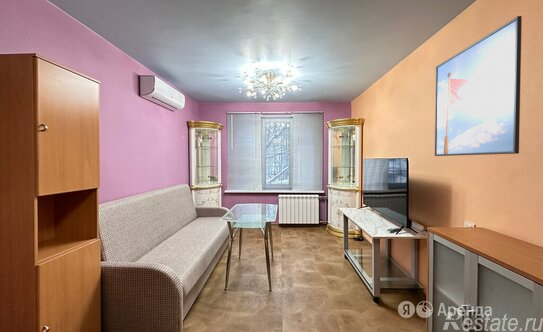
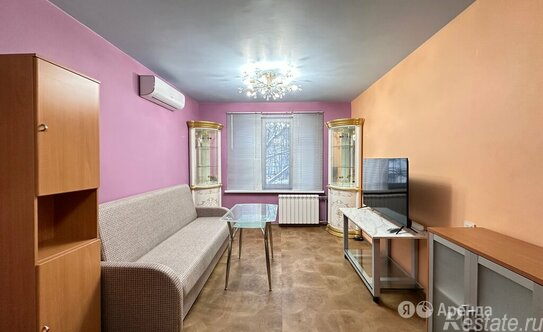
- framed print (468, 101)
